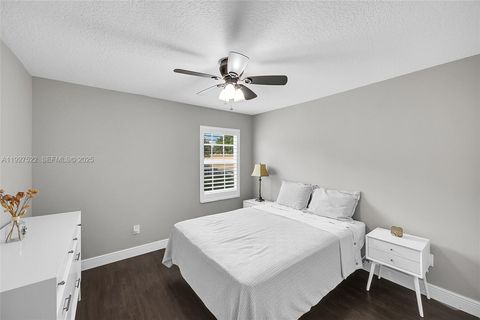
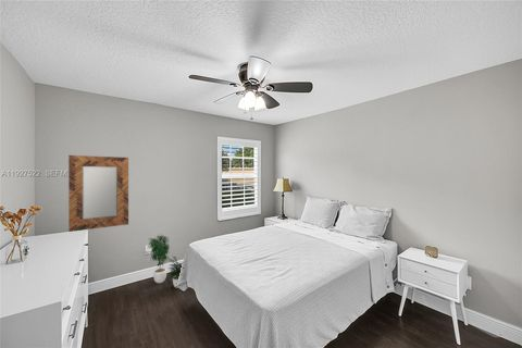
+ home mirror (100, 191)
+ potted plant (169, 259)
